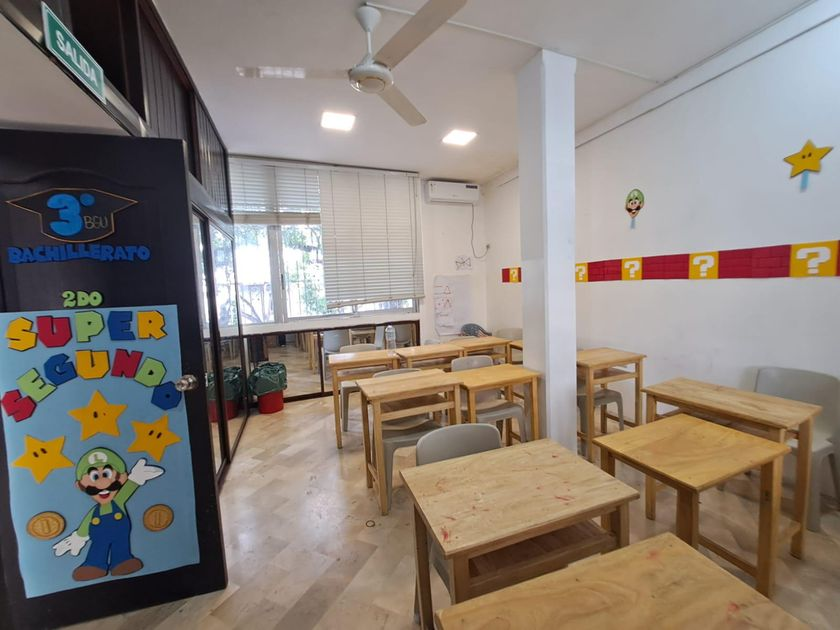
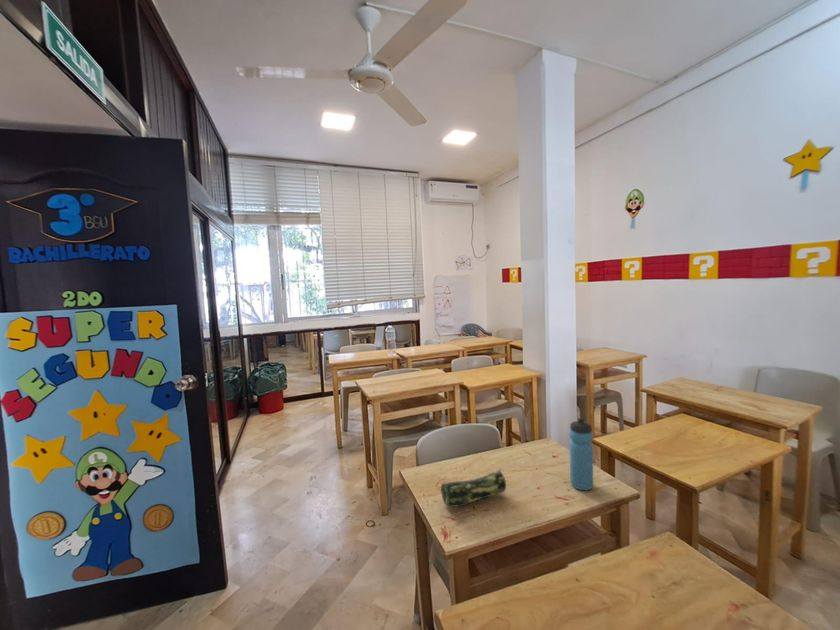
+ water bottle (581, 452)
+ pencil case (475, 488)
